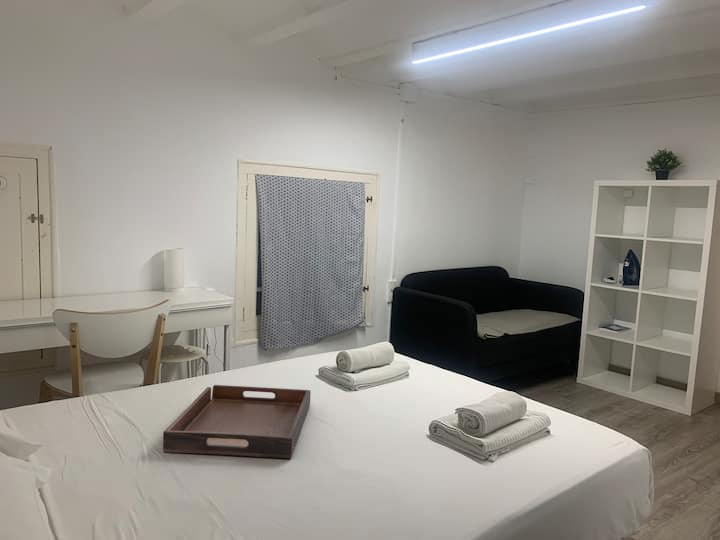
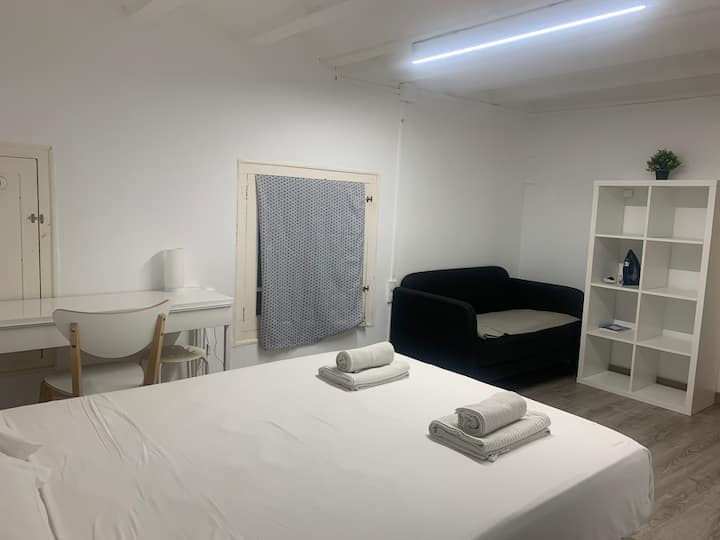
- serving tray (245, 417)
